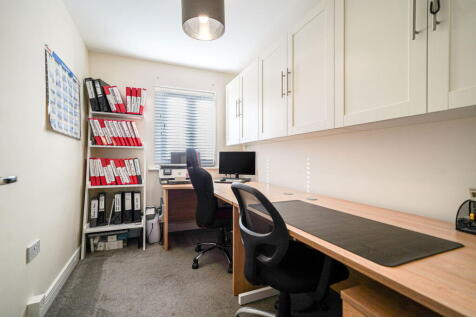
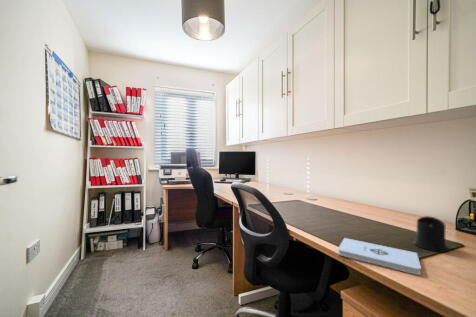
+ notepad (376, 253)
+ mug (430, 233)
